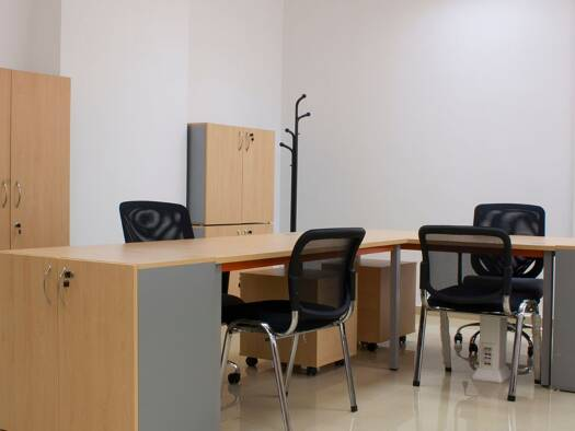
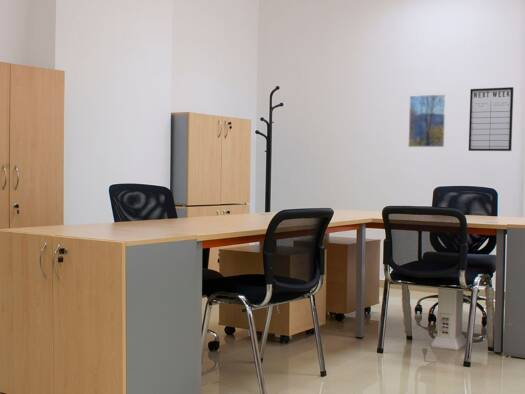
+ writing board (490, 119)
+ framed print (427, 121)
